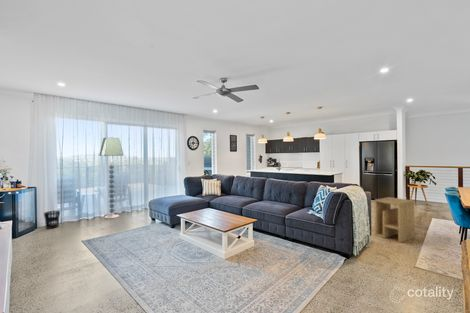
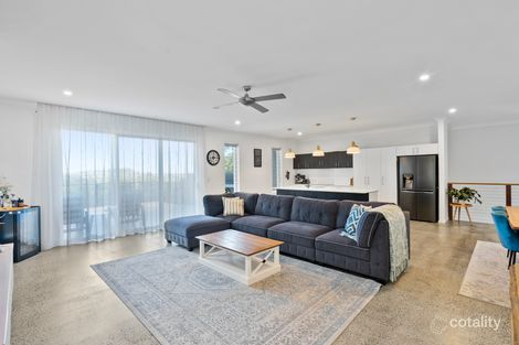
- side table (394, 218)
- wastebasket (52, 219)
- floor lamp (111, 177)
